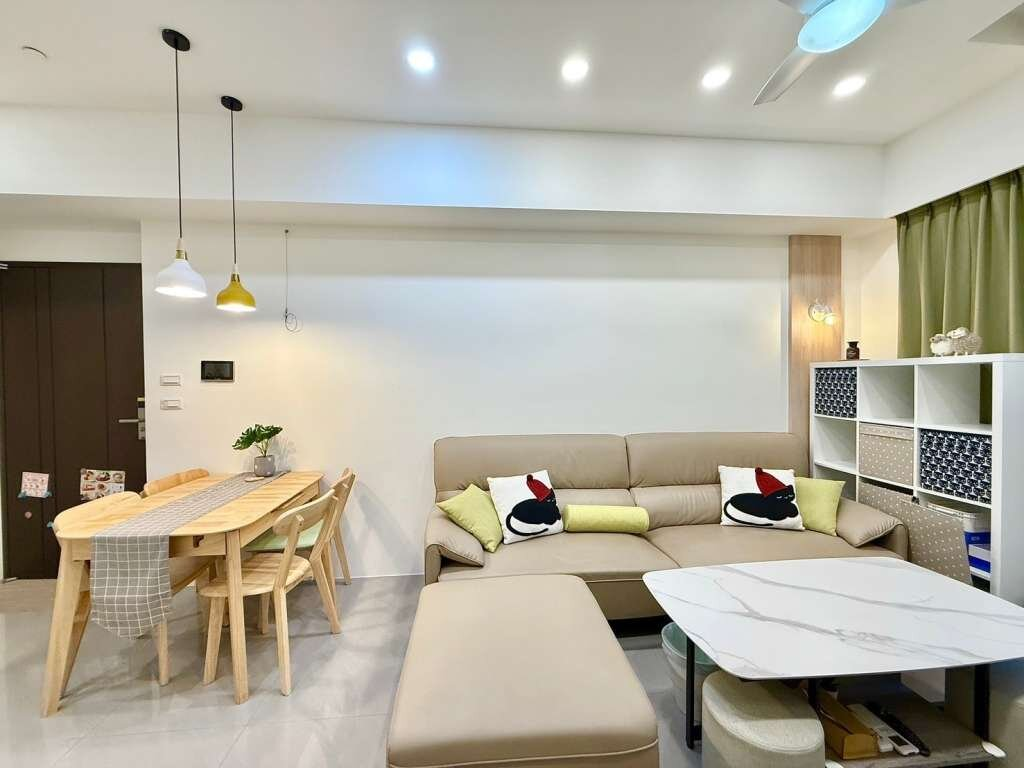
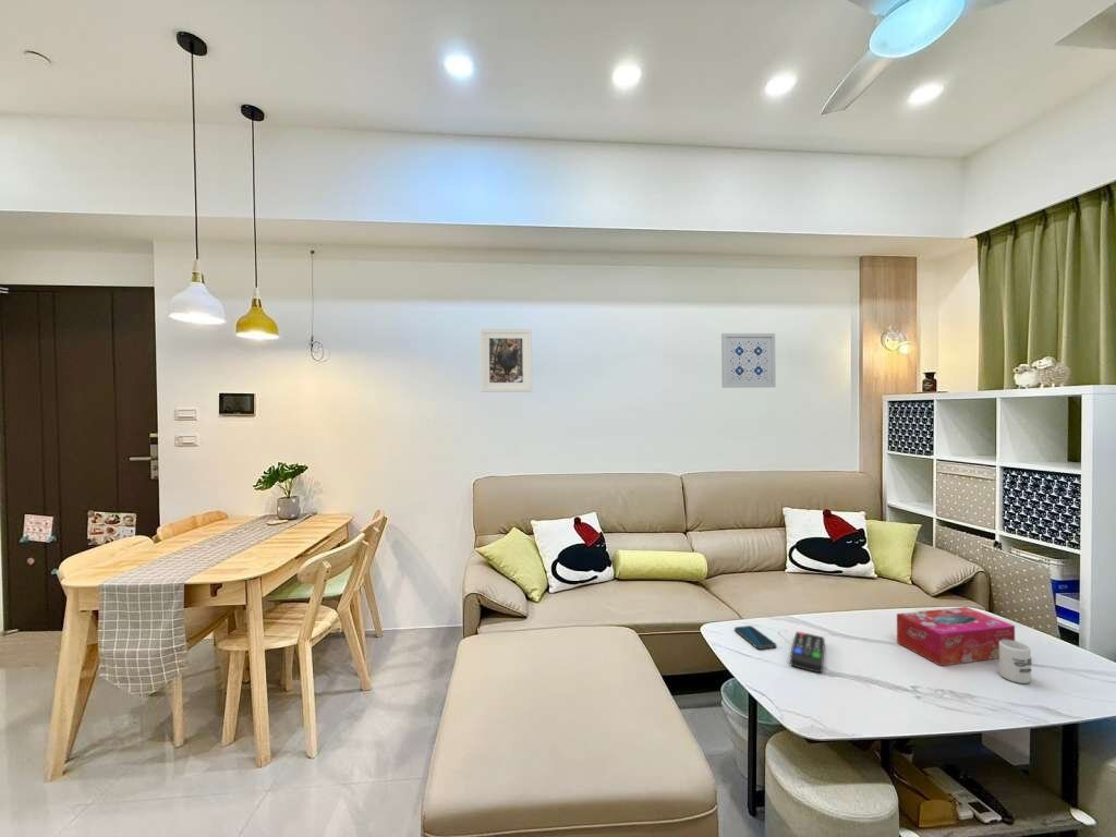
+ cup (1015, 660)
+ remote control (808, 650)
+ wall art (748, 360)
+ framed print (506, 360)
+ tissue box (954, 634)
+ smartphone (754, 636)
